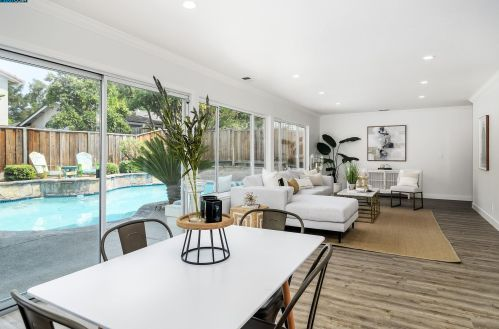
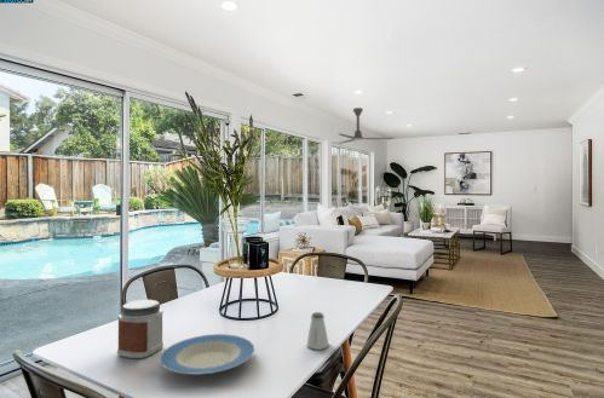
+ plate (208, 357)
+ saltshaker (317, 329)
+ jar (140, 327)
+ ceiling fan (358, 123)
